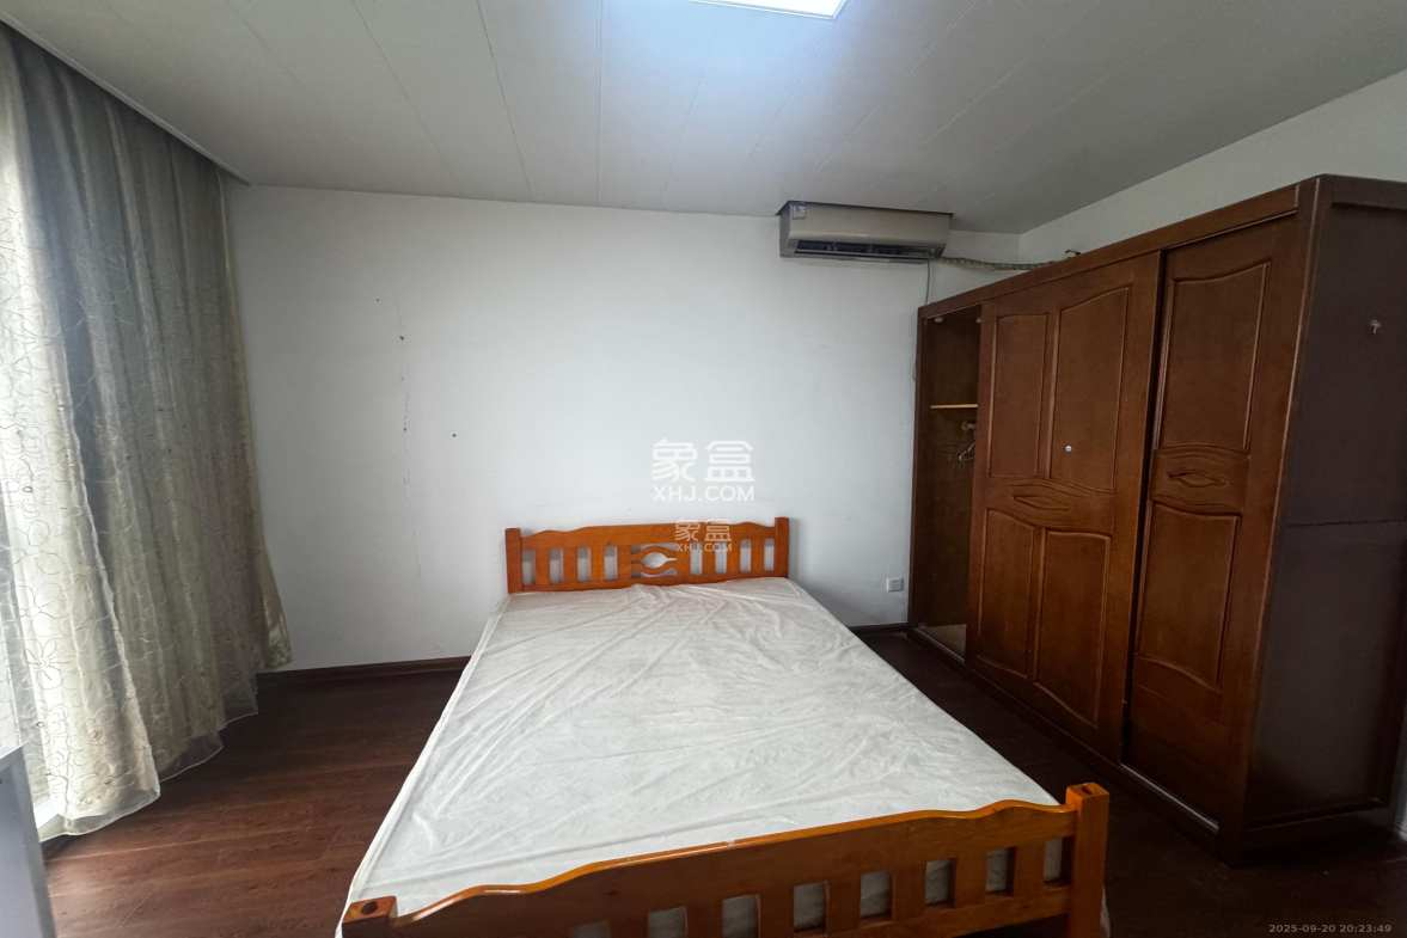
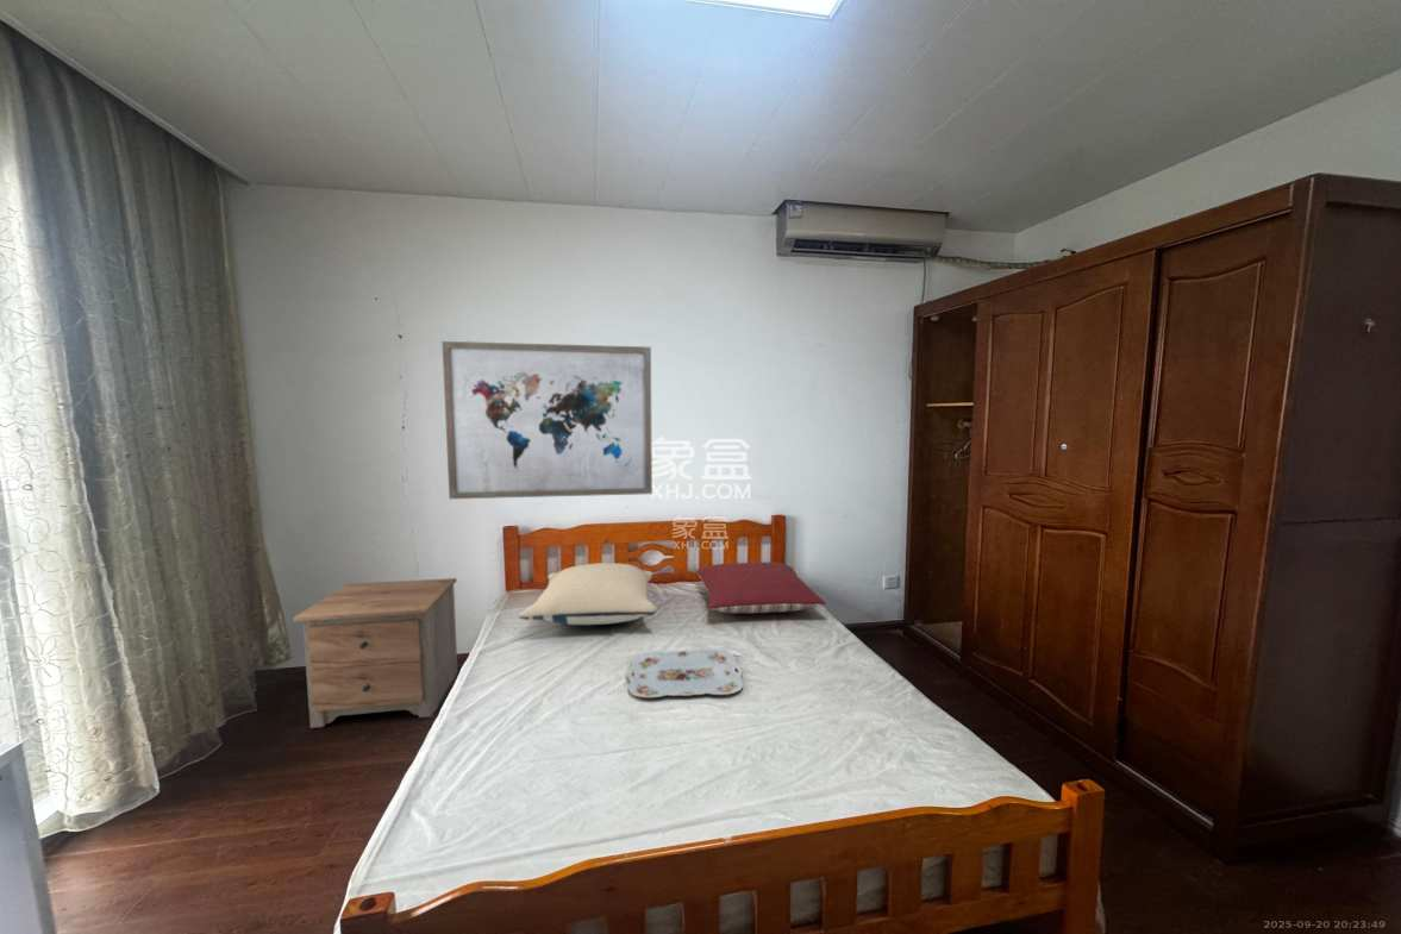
+ serving tray (684, 672)
+ wall art (552, 421)
+ nightstand (386, 648)
+ pillow (755, 585)
+ pillow (595, 591)
